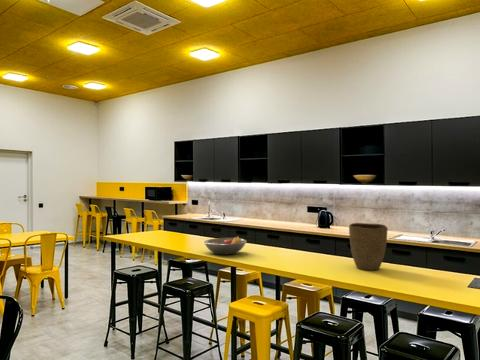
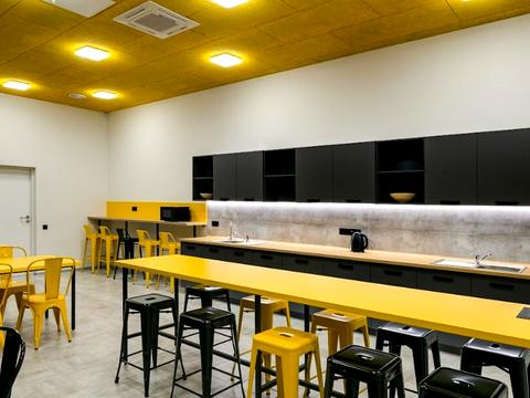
- fruit bowl (225, 245)
- vase (368, 246)
